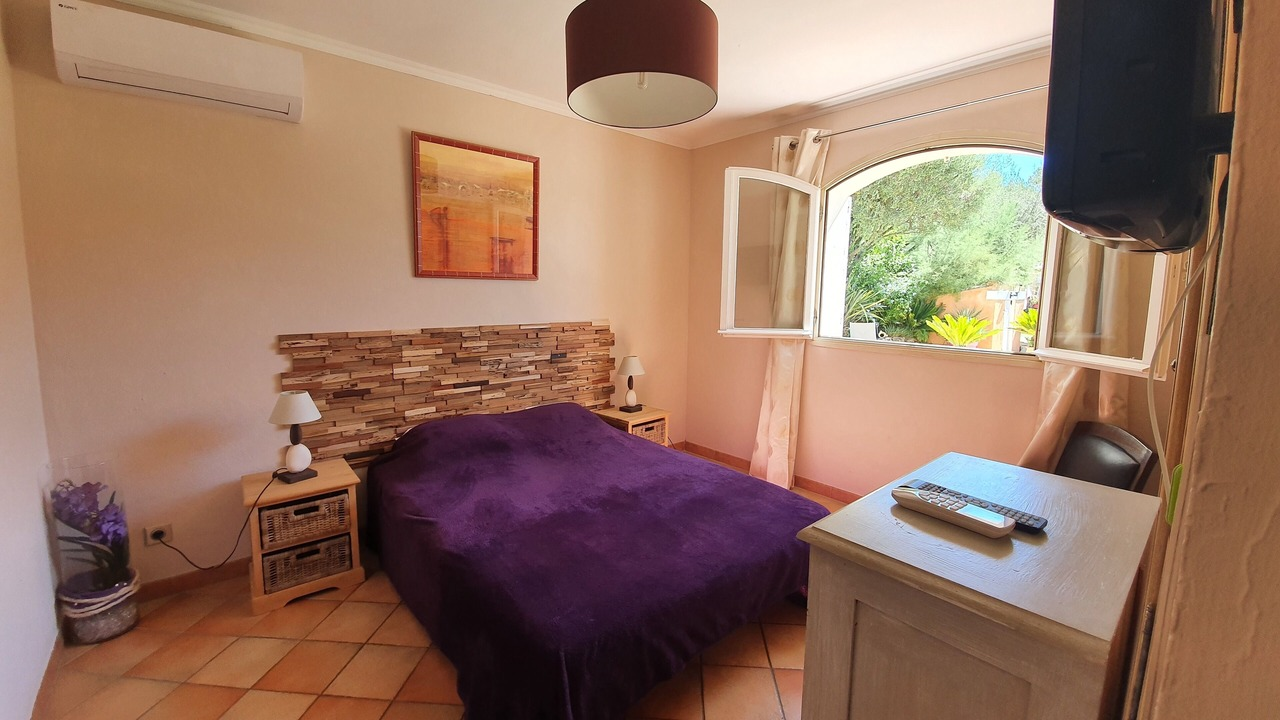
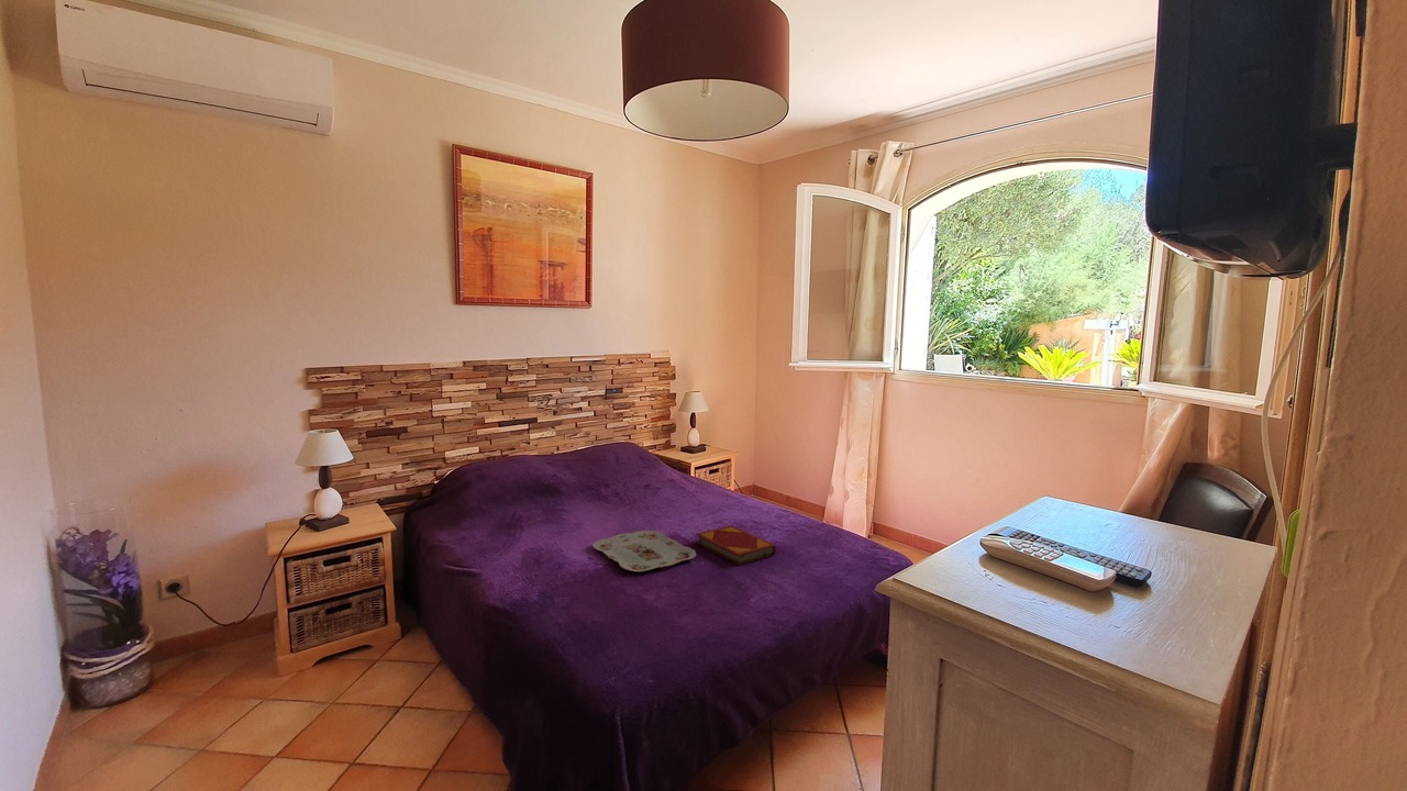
+ hardback book (734, 544)
+ serving tray (643, 549)
